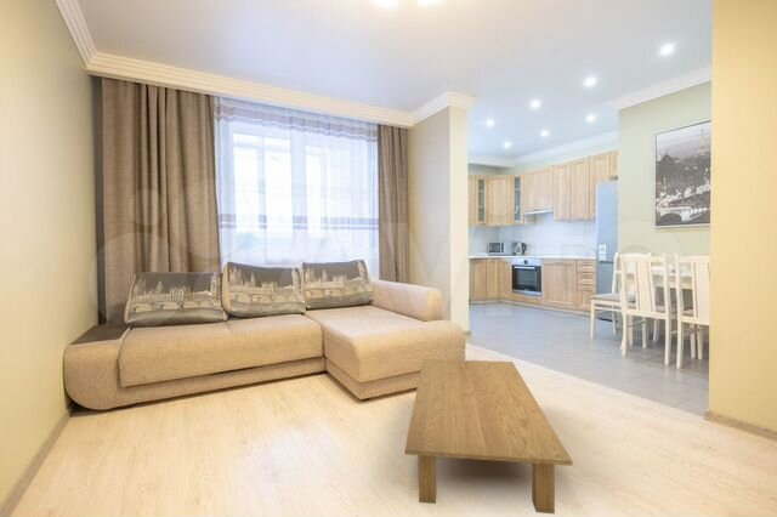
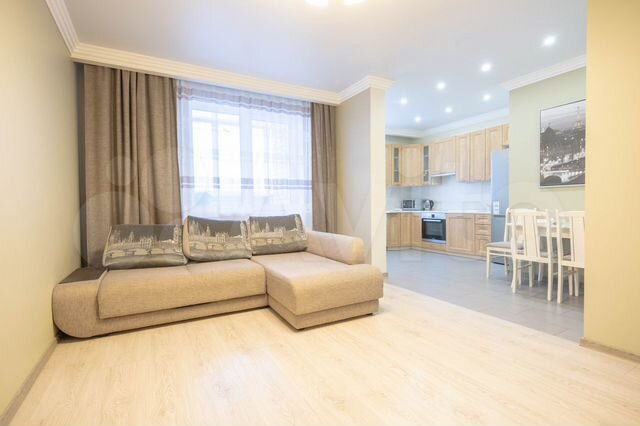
- coffee table (473, 415)
